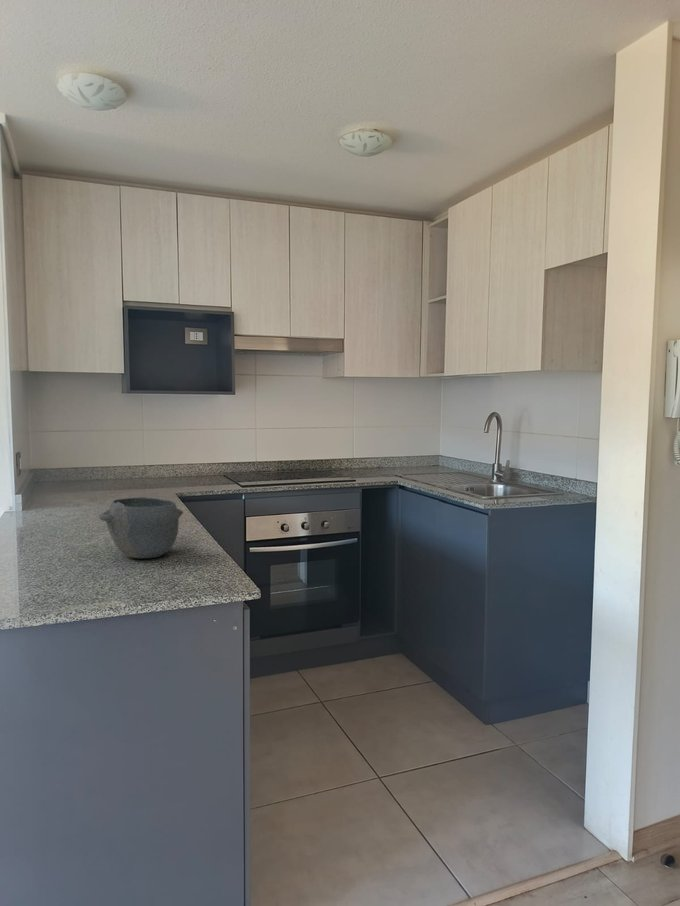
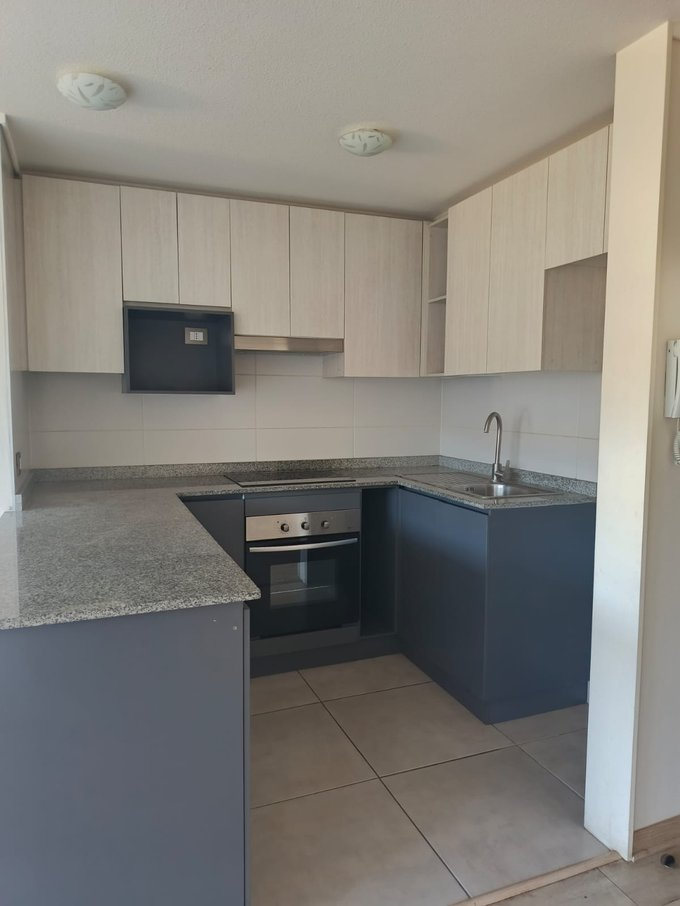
- bowl (142, 527)
